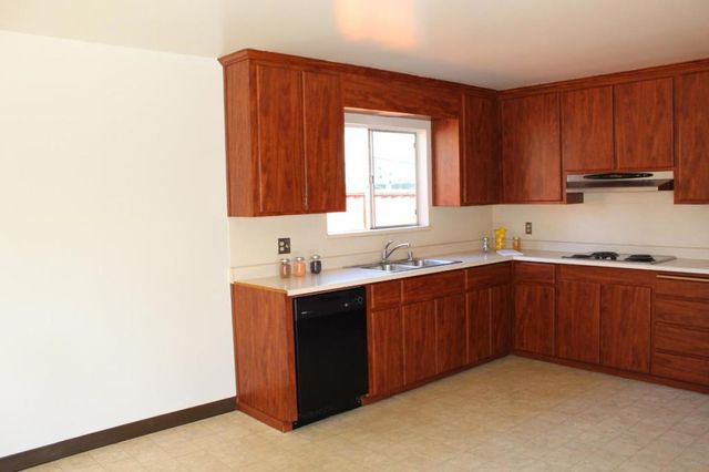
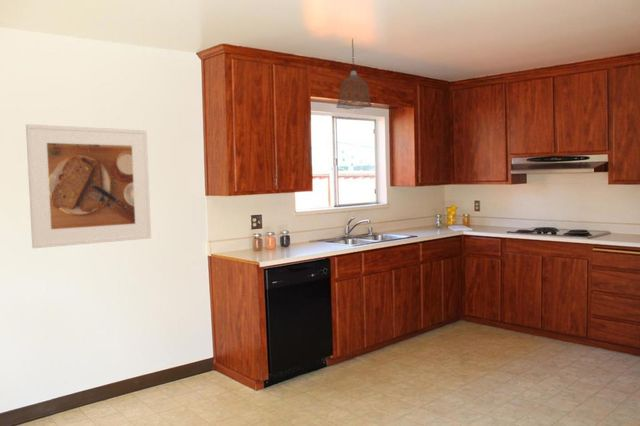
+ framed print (93, 185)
+ pendant lamp (353, 72)
